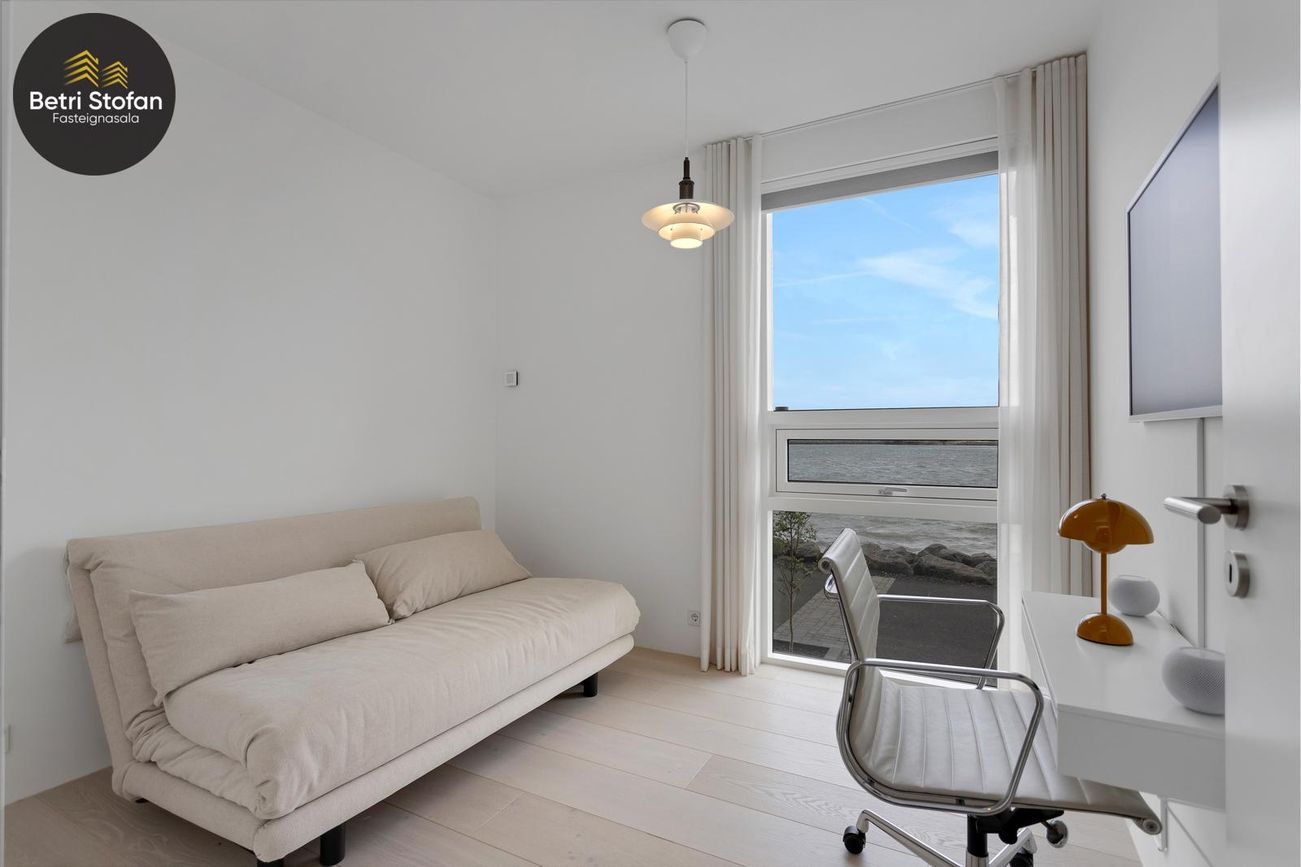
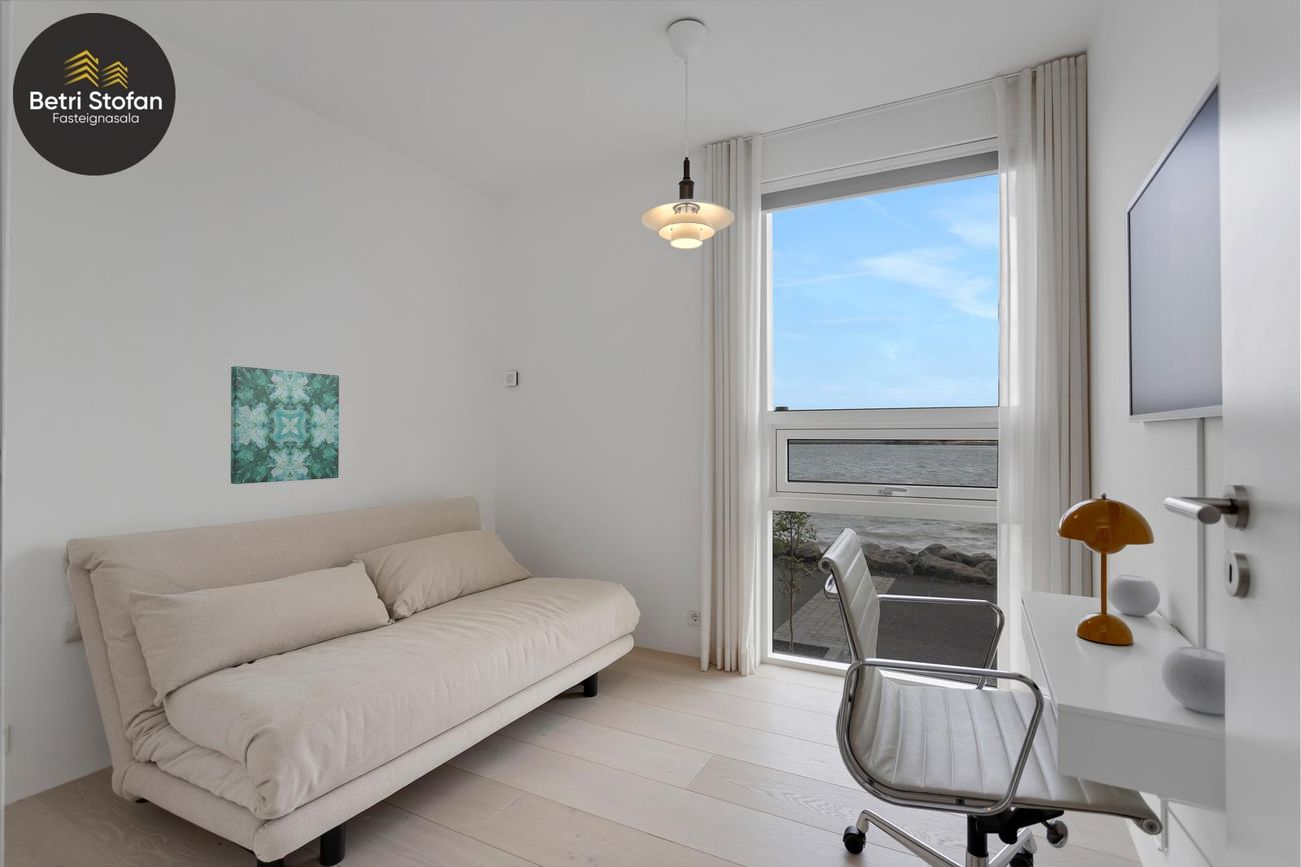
+ wall art (288, 426)
